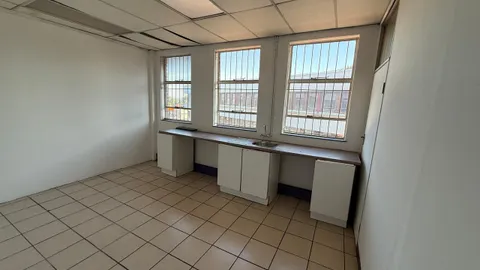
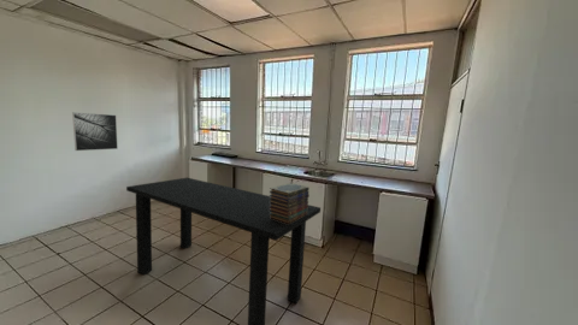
+ book stack (289, 202)
+ dining table (220, 221)
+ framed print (96, 131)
